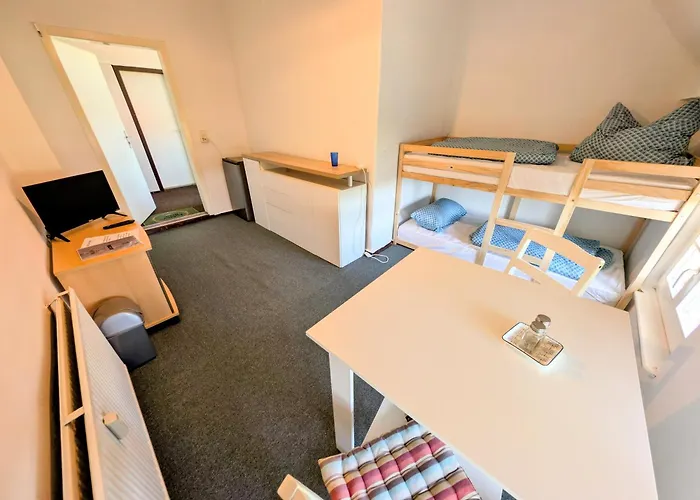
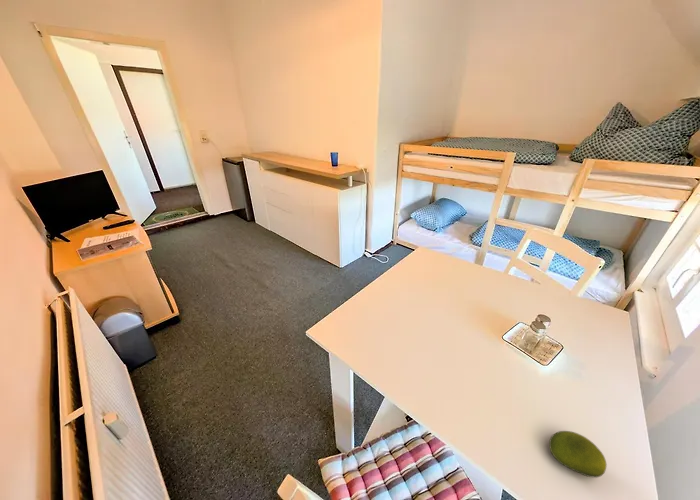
+ fruit (575, 451)
